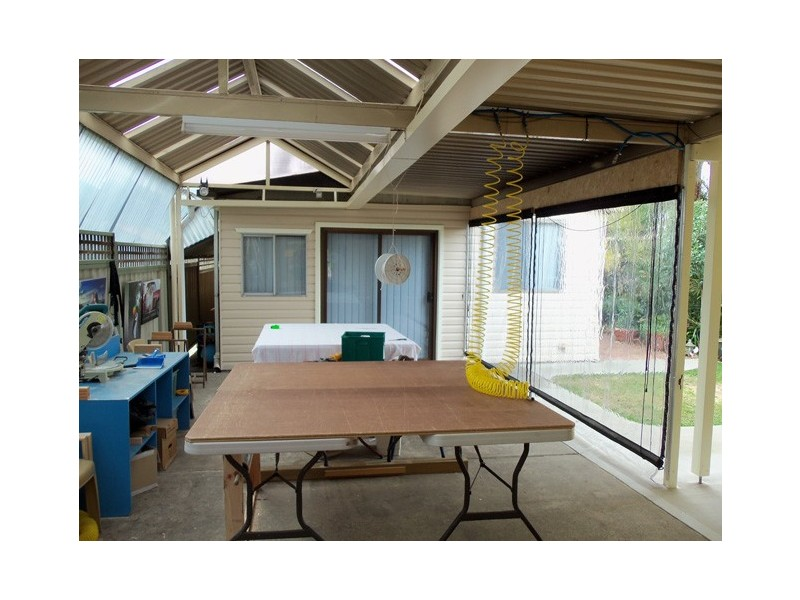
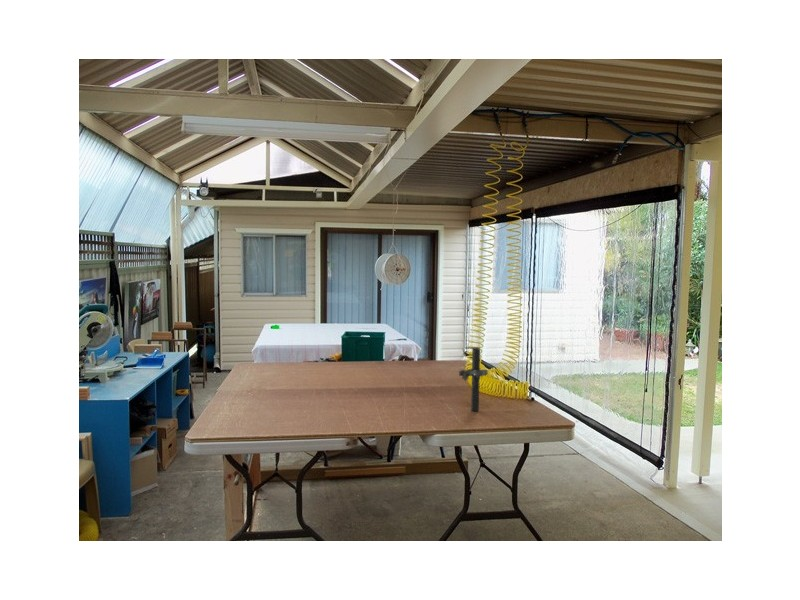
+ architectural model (474, 378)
